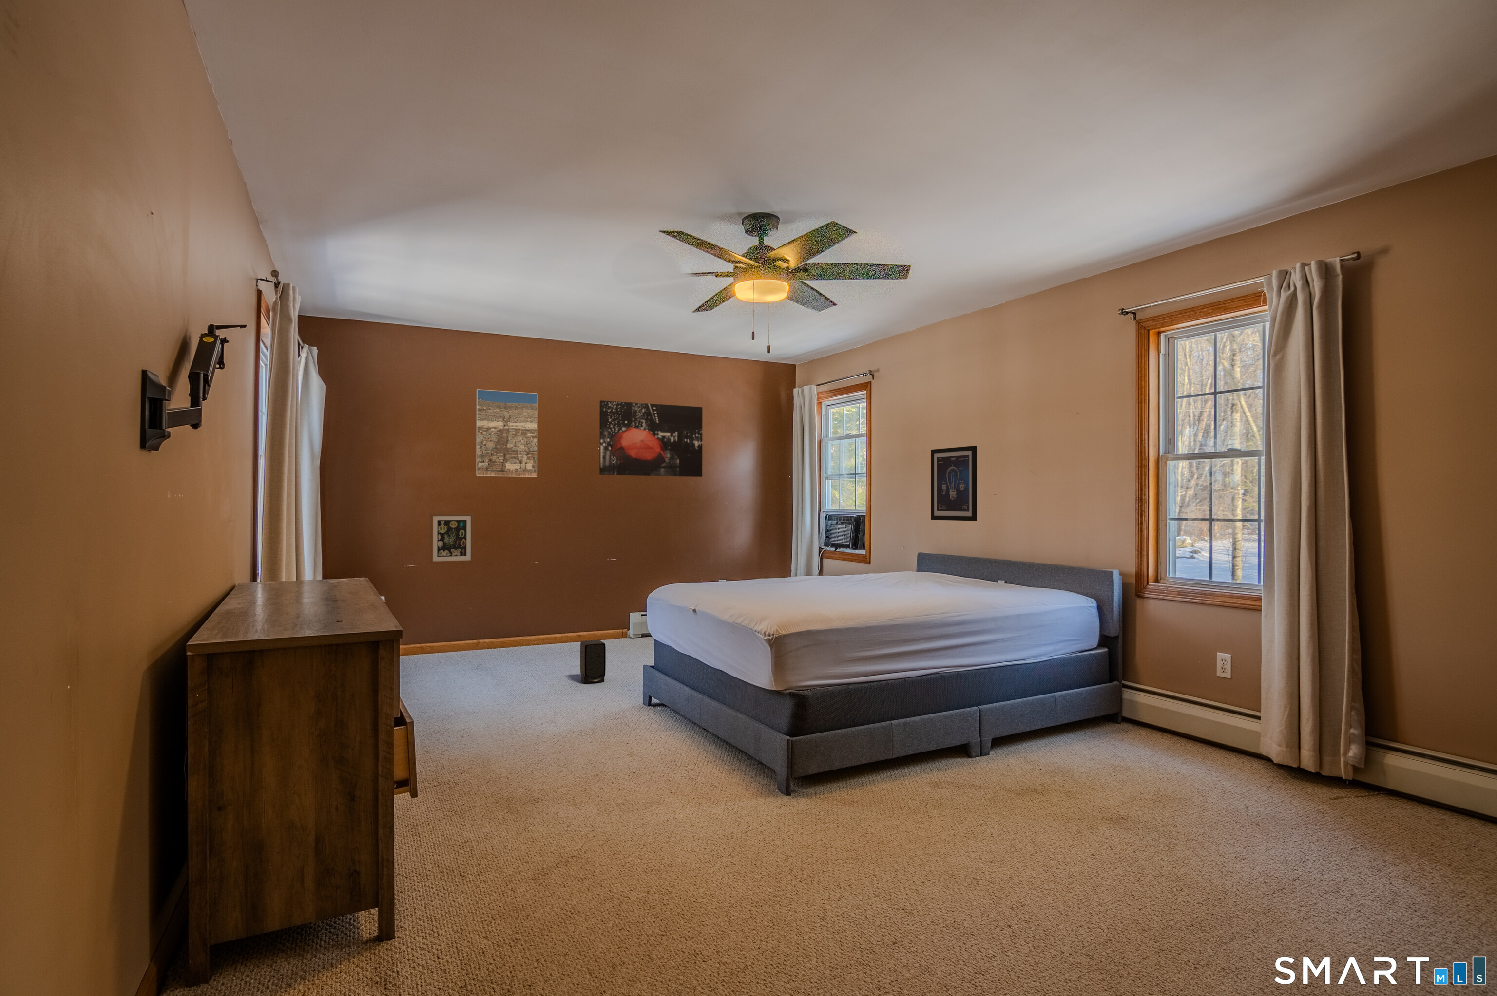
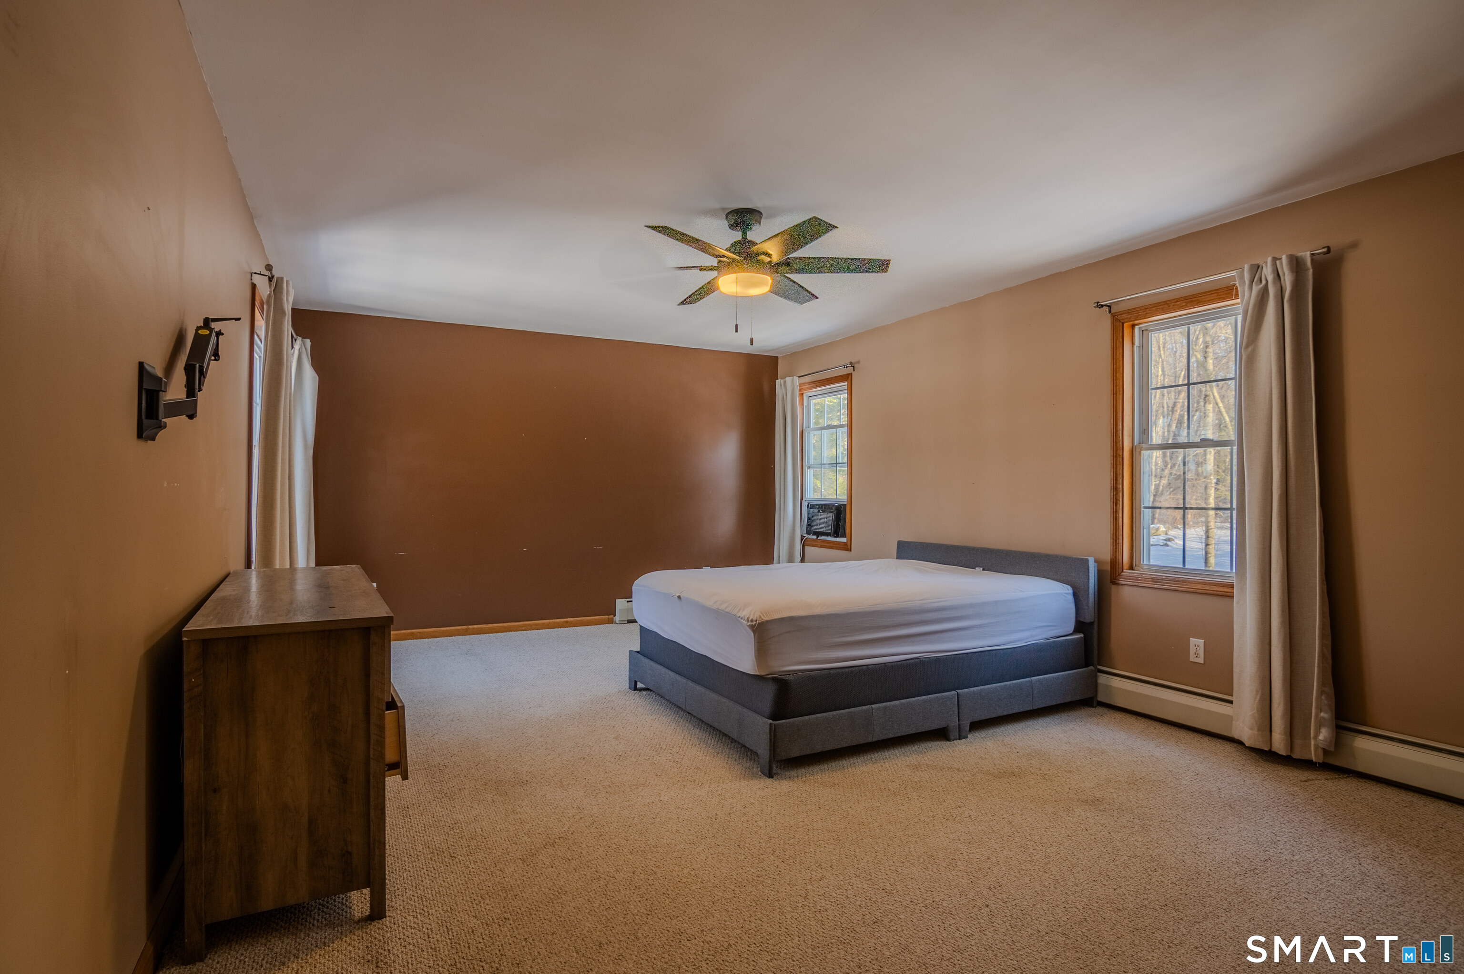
- wall art (452, 538)
- wall art (953, 484)
- speaker (593, 661)
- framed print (507, 434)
- wall art (653, 440)
